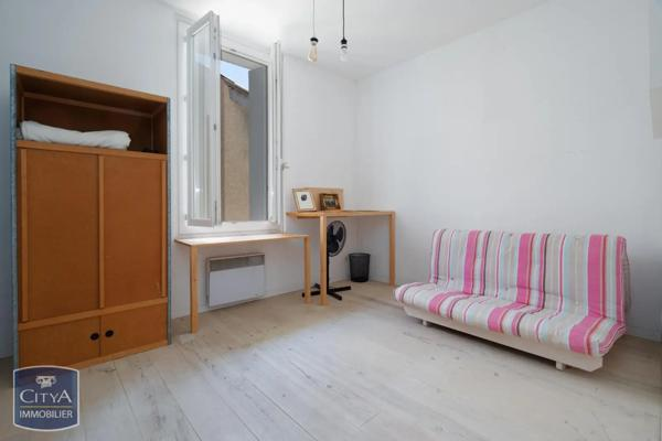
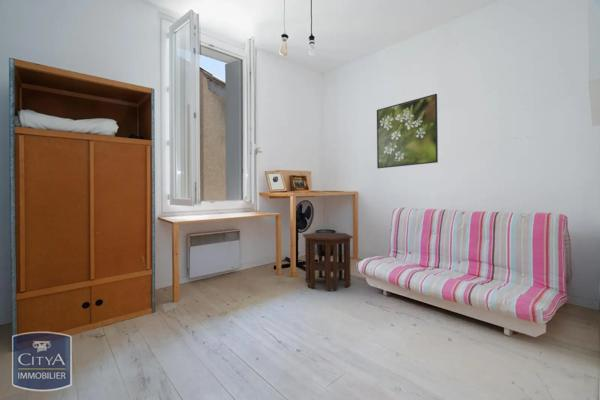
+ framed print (404, 134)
+ side table (327, 259)
